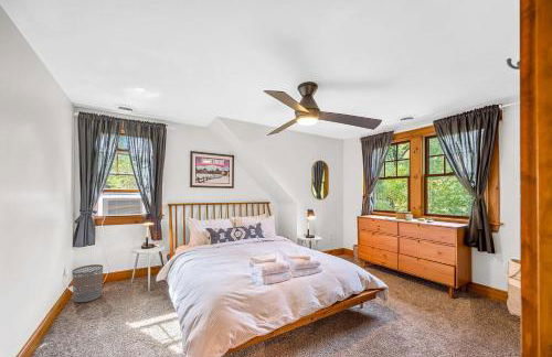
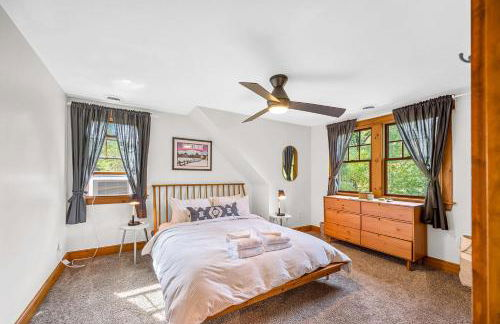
- waste bin (87, 282)
